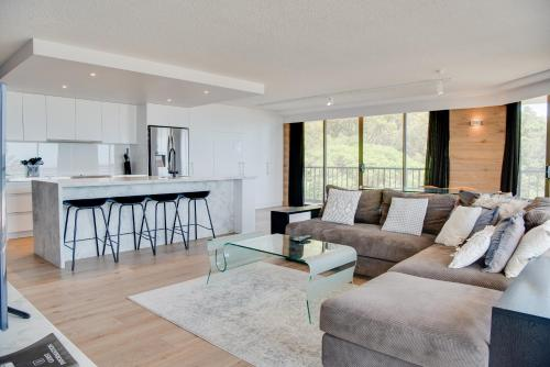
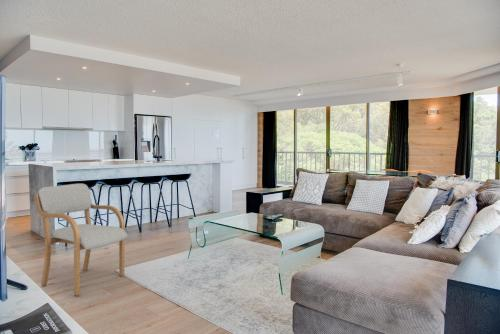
+ armchair (85, 234)
